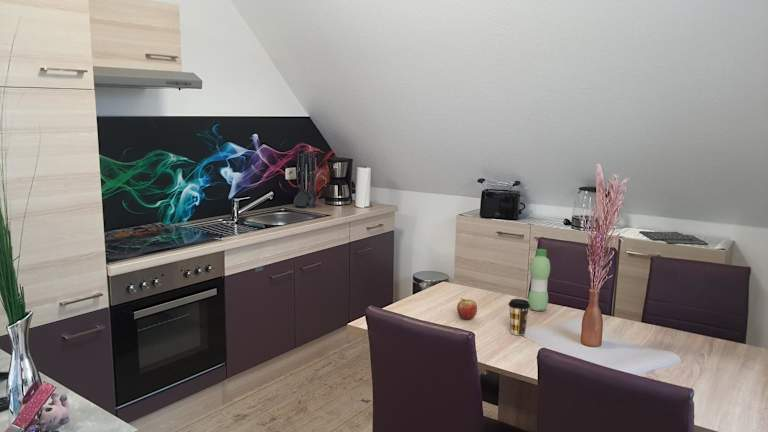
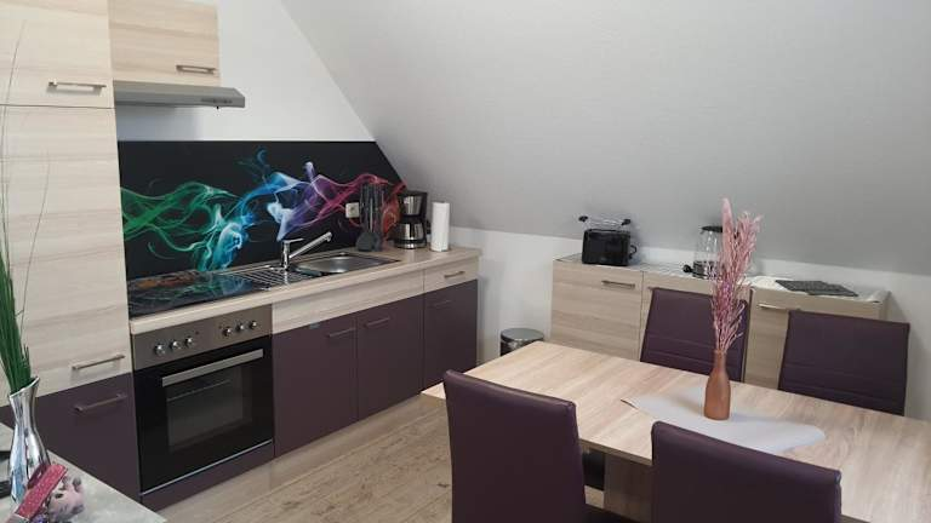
- coffee cup (518, 317)
- water bottle (539, 279)
- fruit (467, 308)
